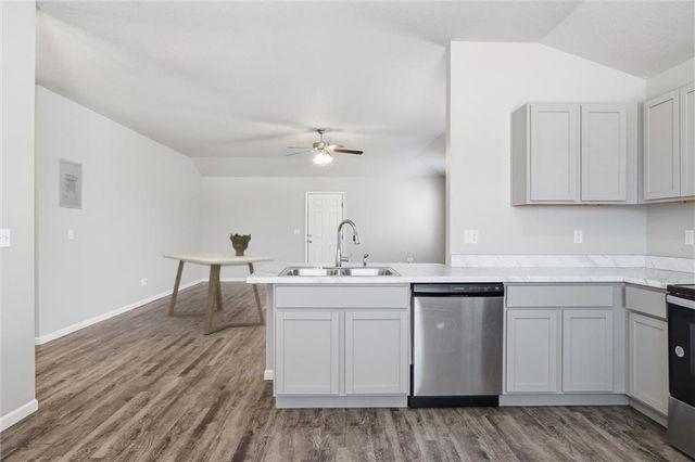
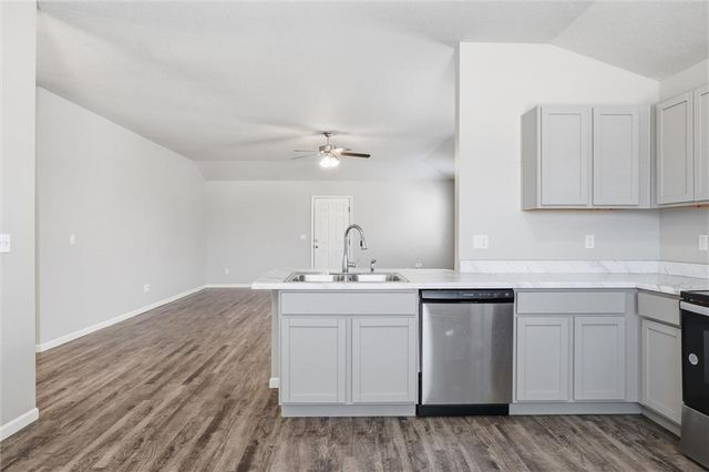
- wall art (71, 184)
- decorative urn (240, 244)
- dining table (214, 287)
